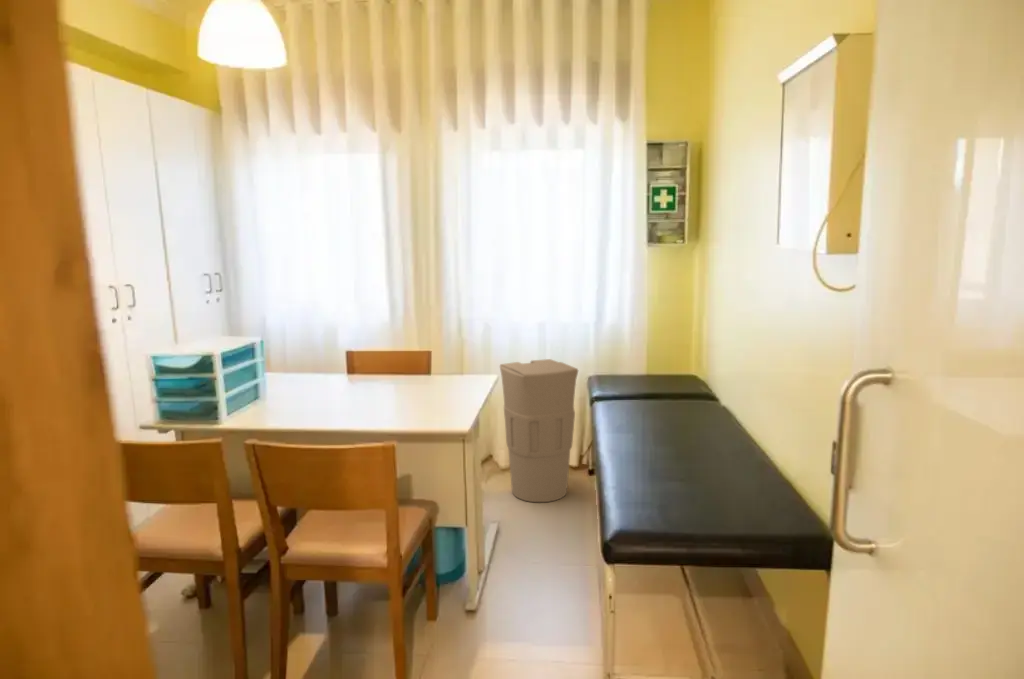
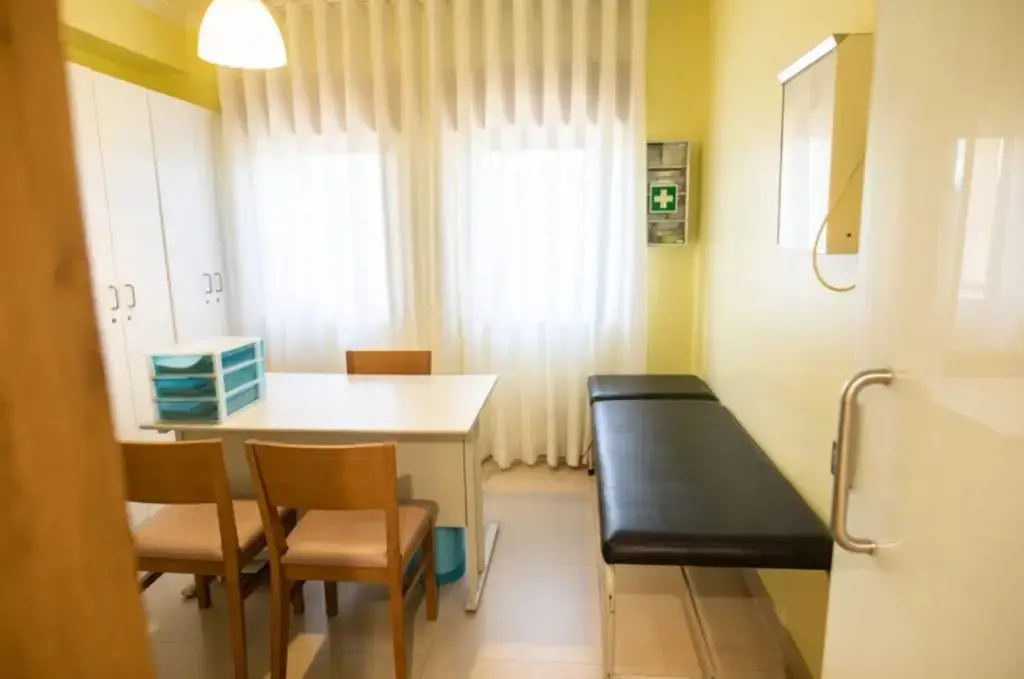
- trash can (538, 429)
